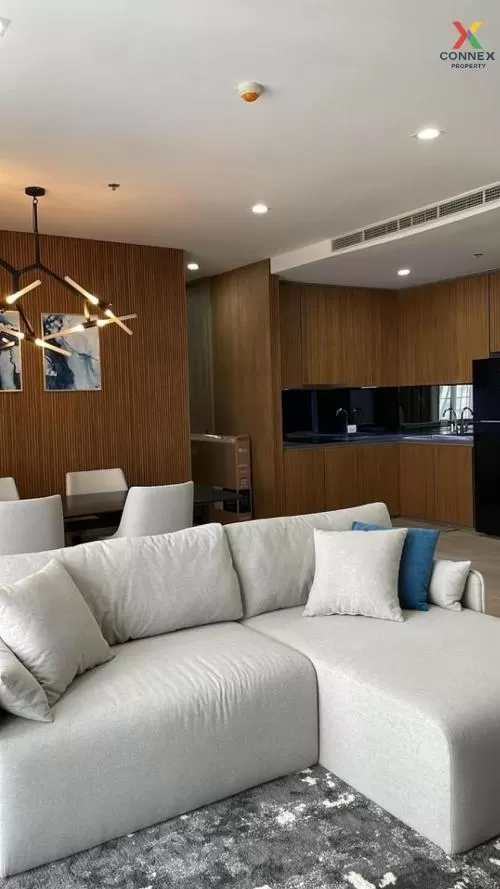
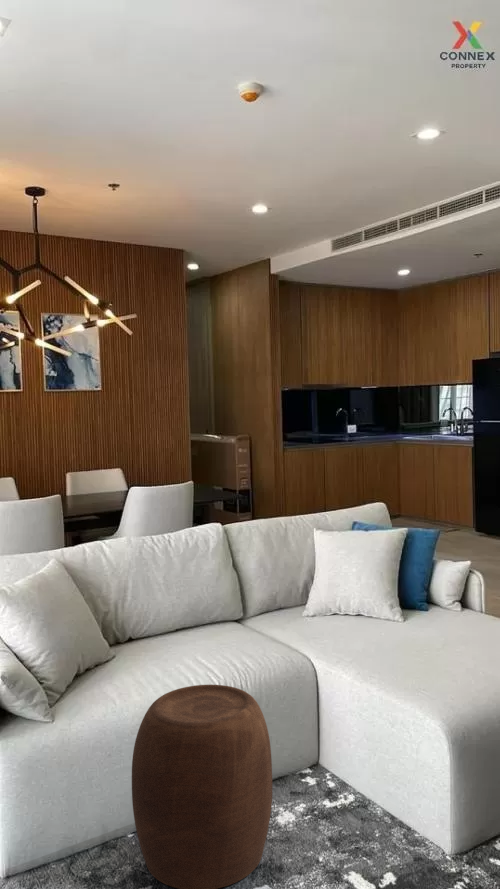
+ stool (202, 778)
